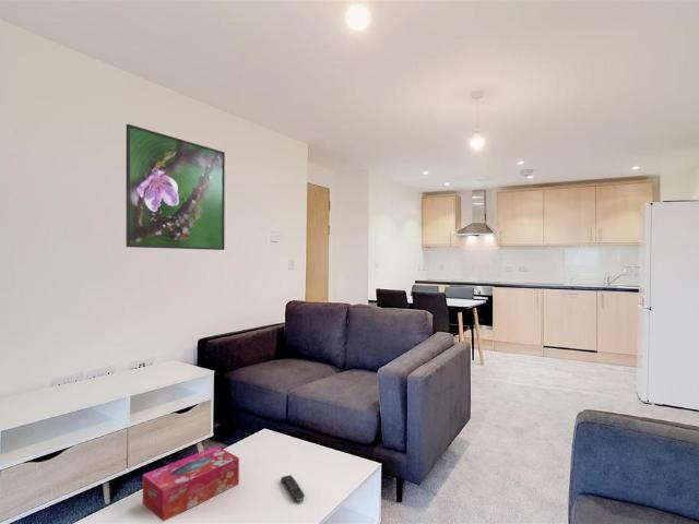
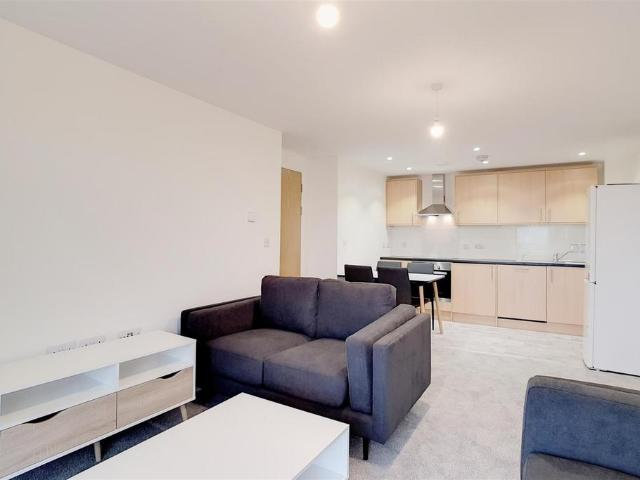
- tissue box (192, 479)
- remote control (293, 487)
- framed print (180, 193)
